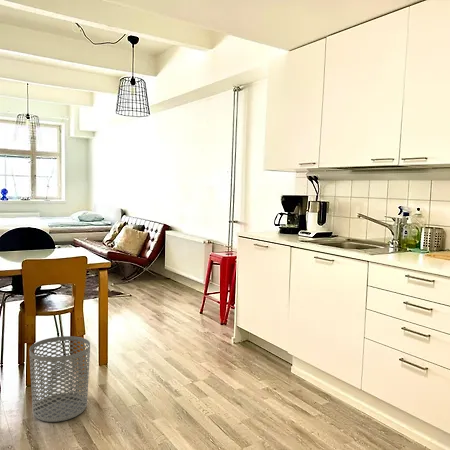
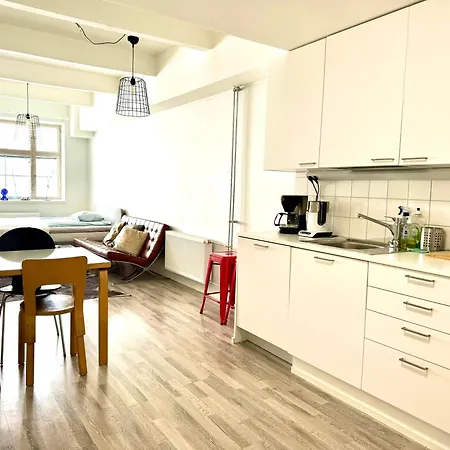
- waste bin (60, 377)
